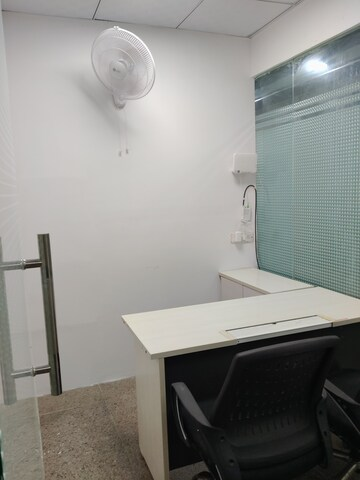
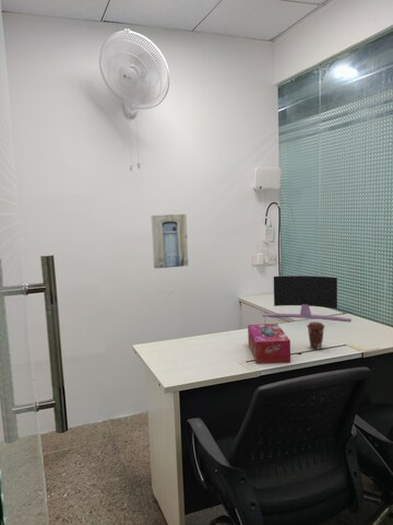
+ tissue box (267, 341)
+ wall art (169, 241)
+ coffee cup (315, 335)
+ monitor (305, 296)
